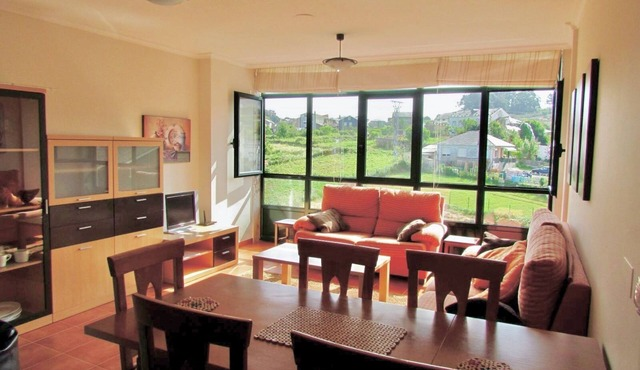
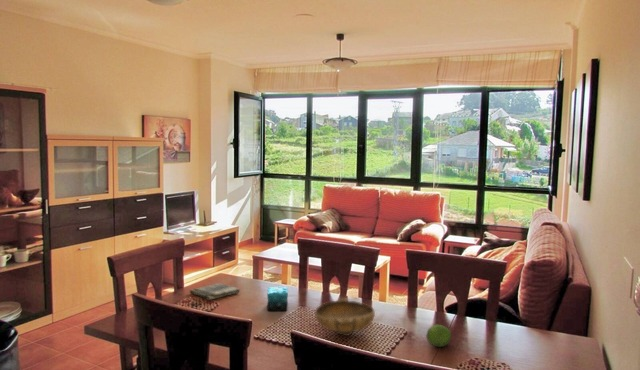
+ bowl (344, 320)
+ candle (277, 294)
+ fruit (438, 334)
+ dish towel (214, 290)
